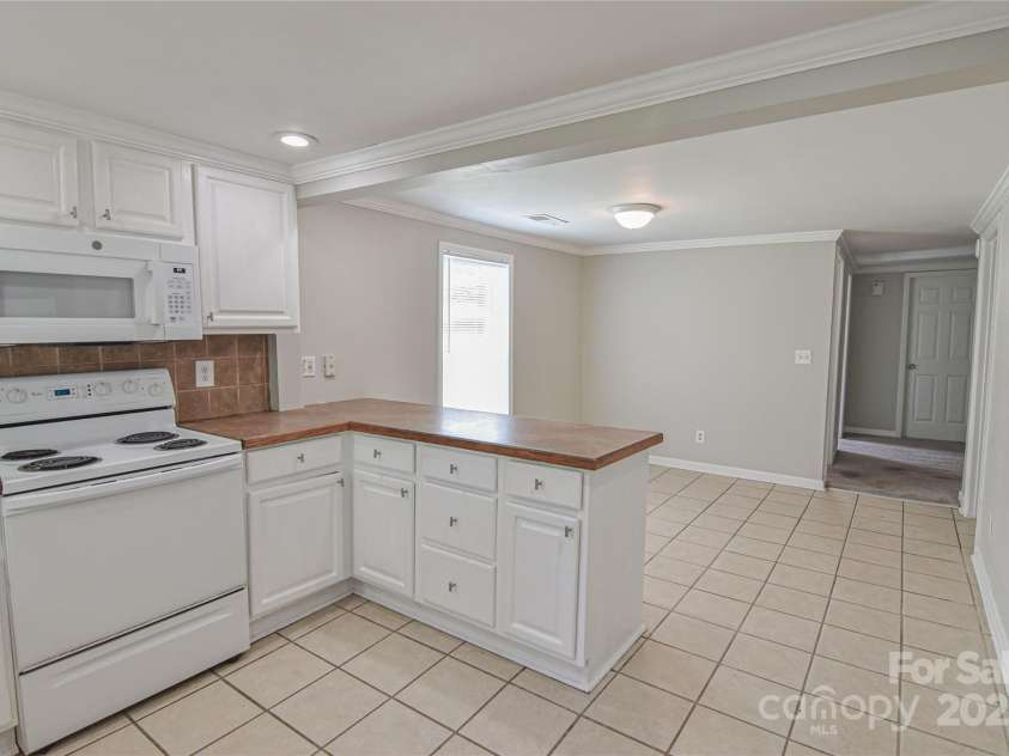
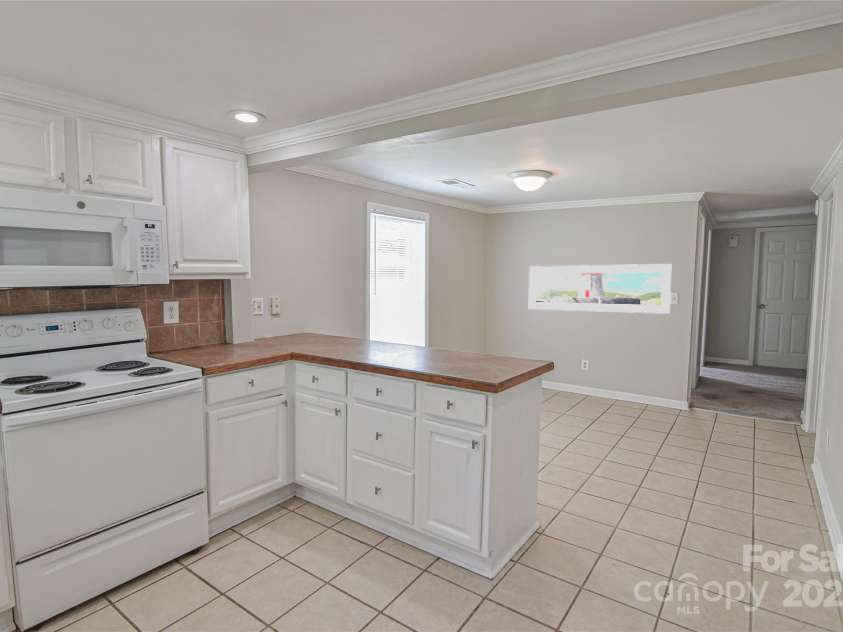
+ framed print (593, 288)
